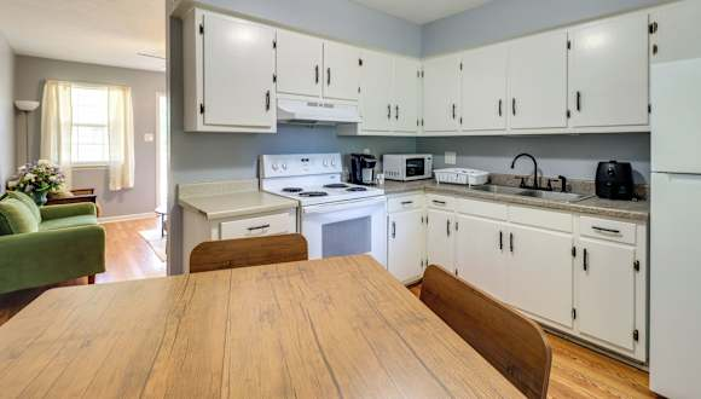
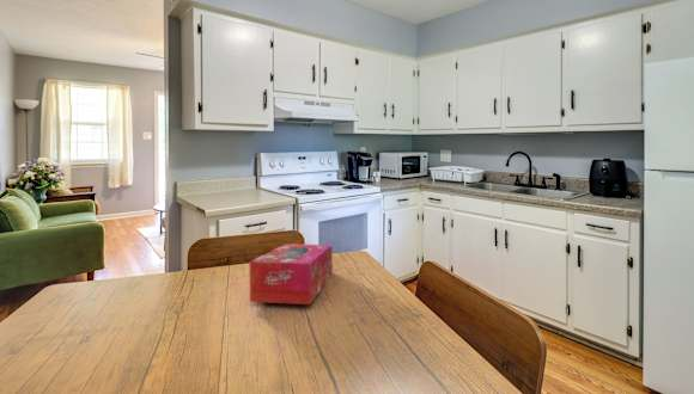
+ tissue box (296, 269)
